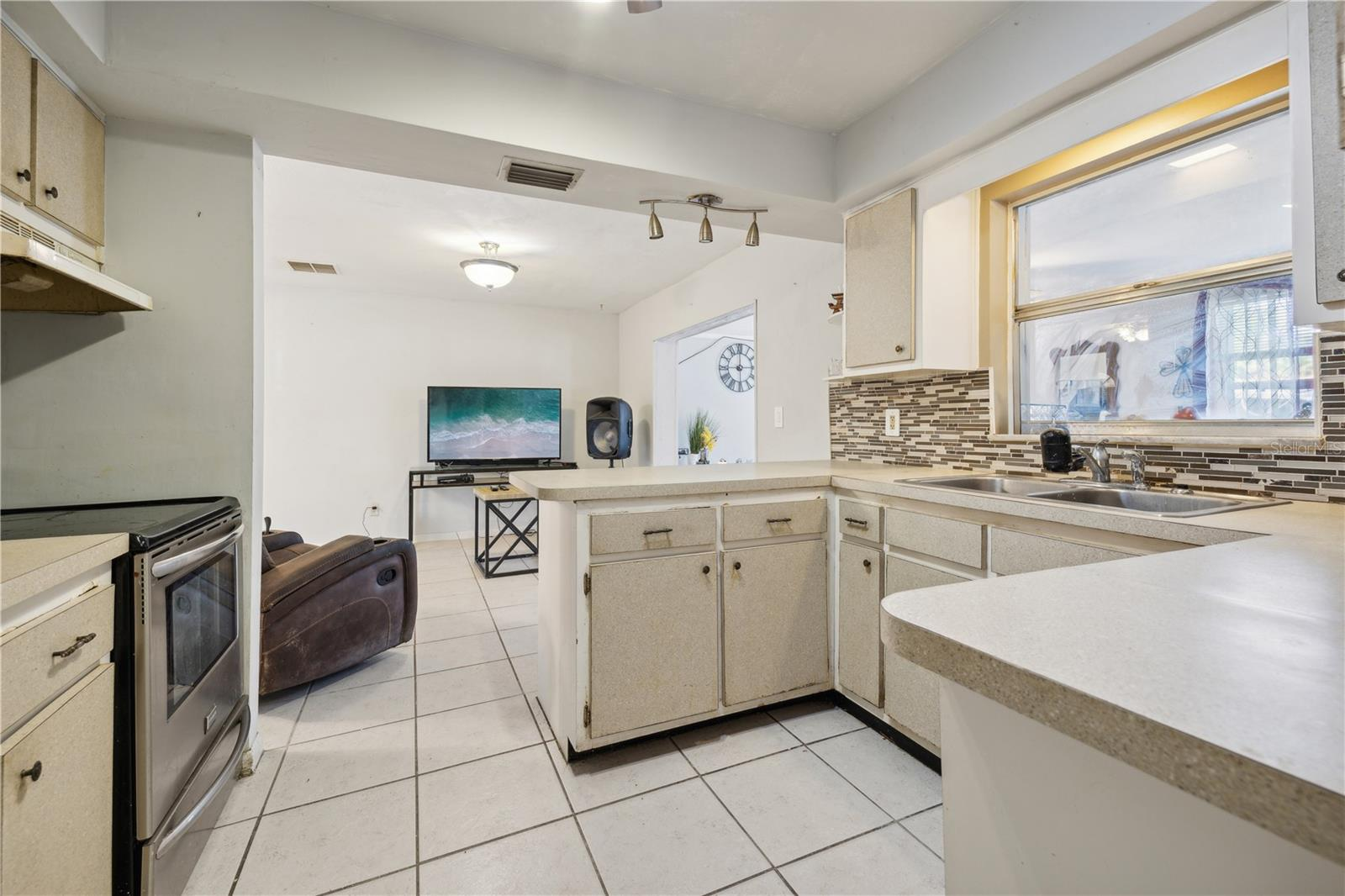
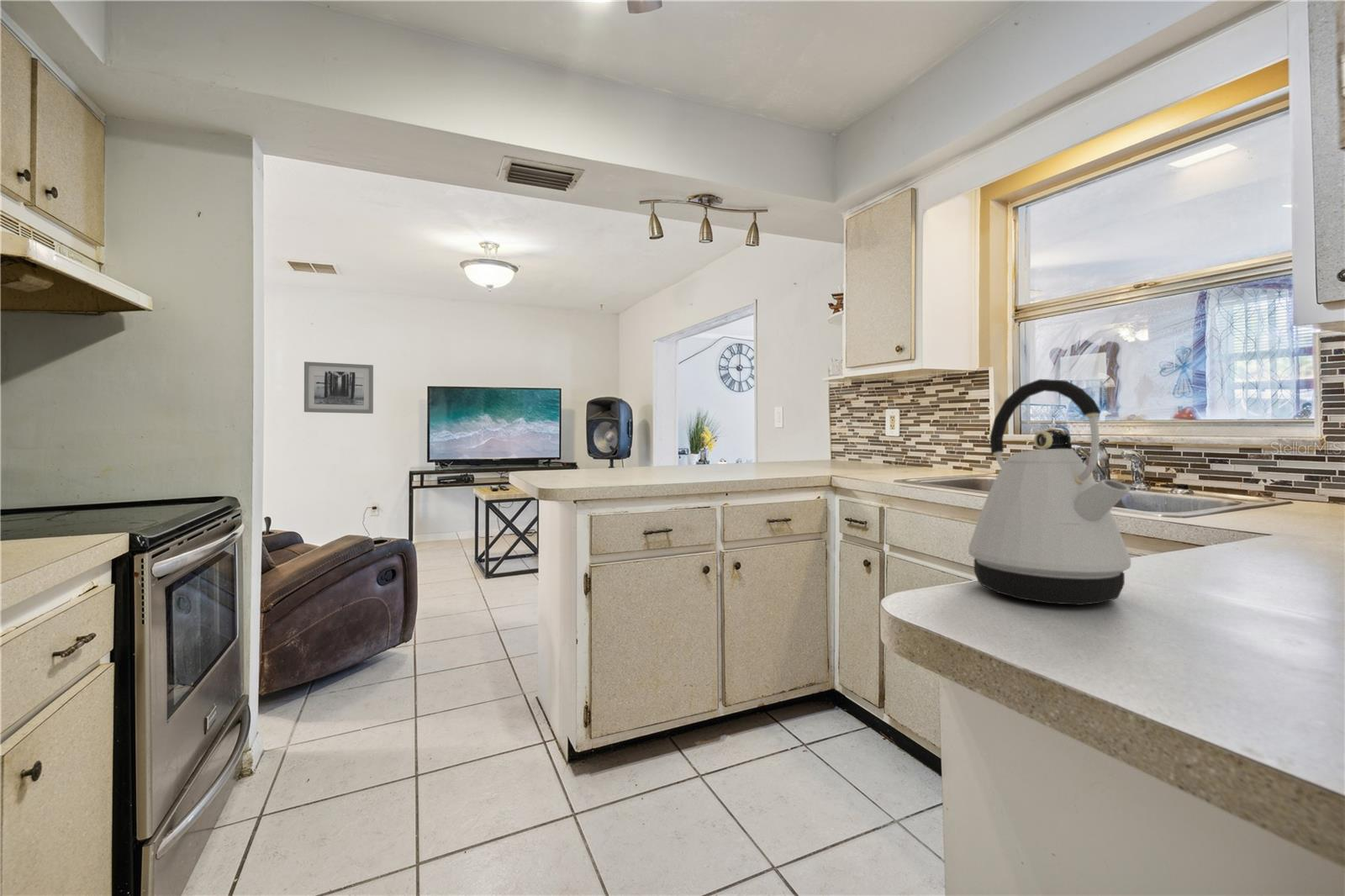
+ kettle (1047, 485)
+ wall art (339, 387)
